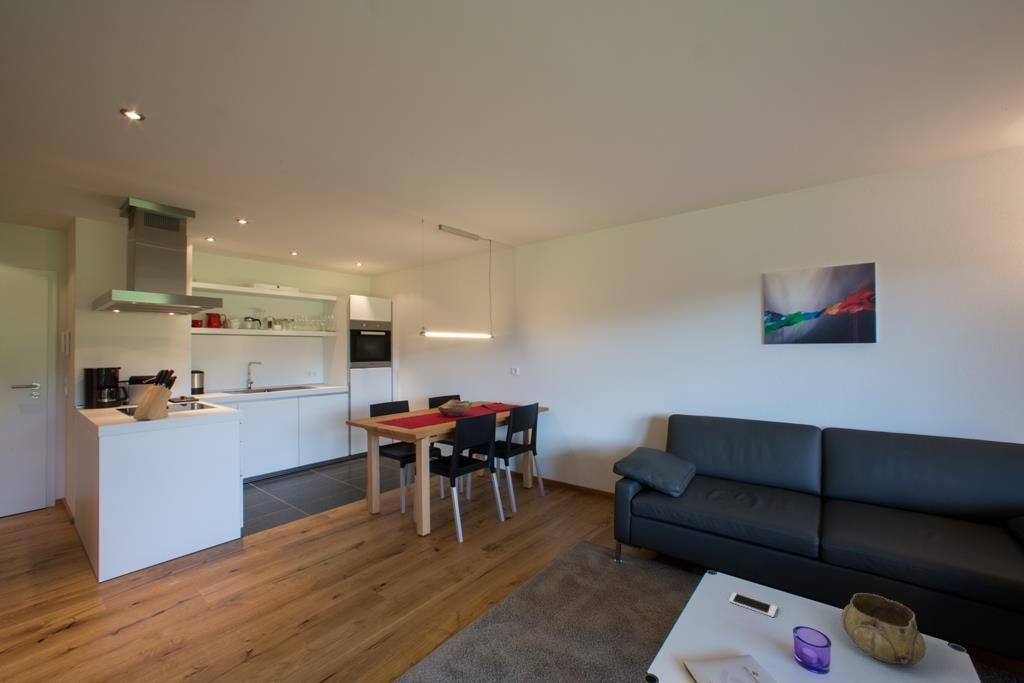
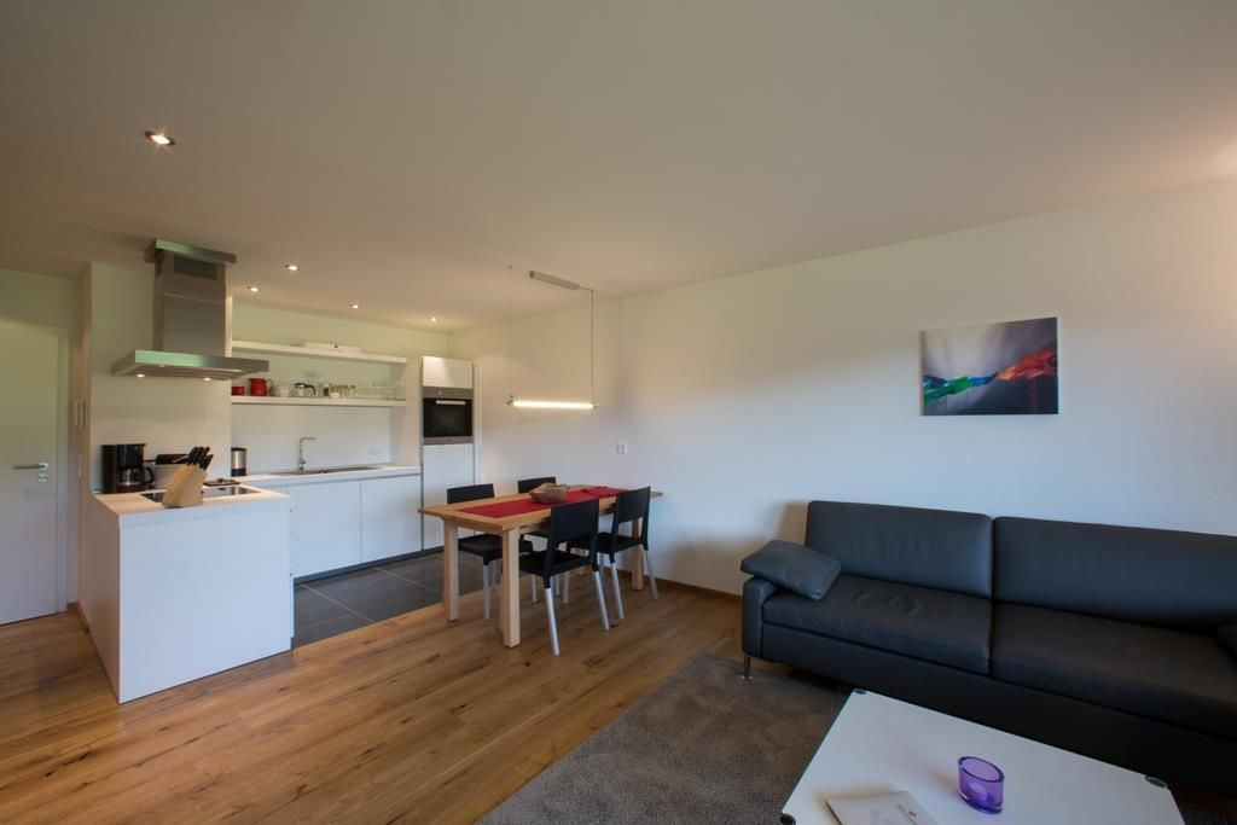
- decorative bowl (882, 630)
- cell phone (752, 604)
